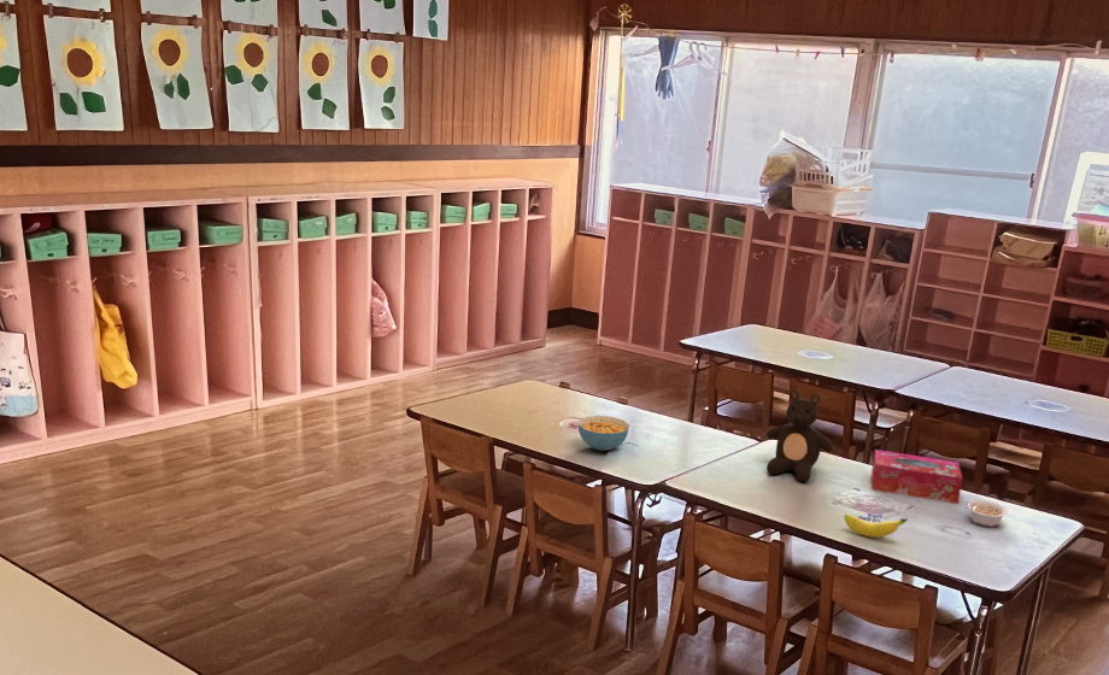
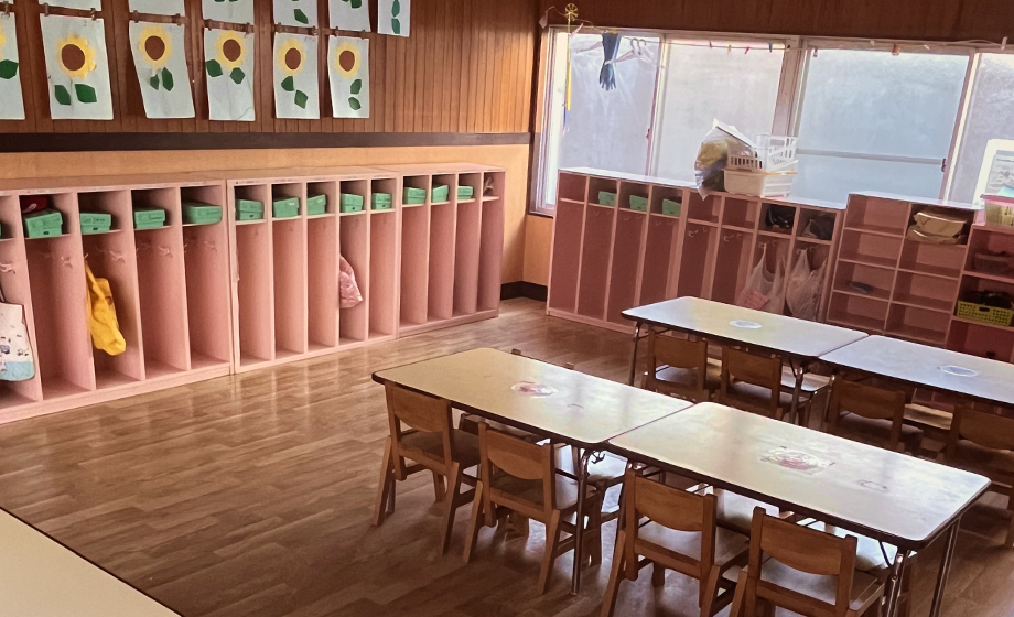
- legume (985, 513)
- teddy bear (797, 434)
- cereal bowl (603, 436)
- banana (875, 522)
- tissue box (915, 475)
